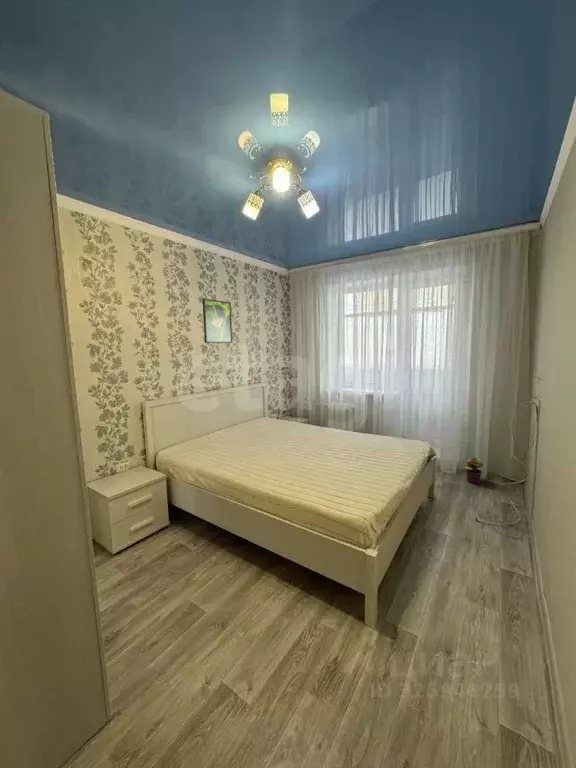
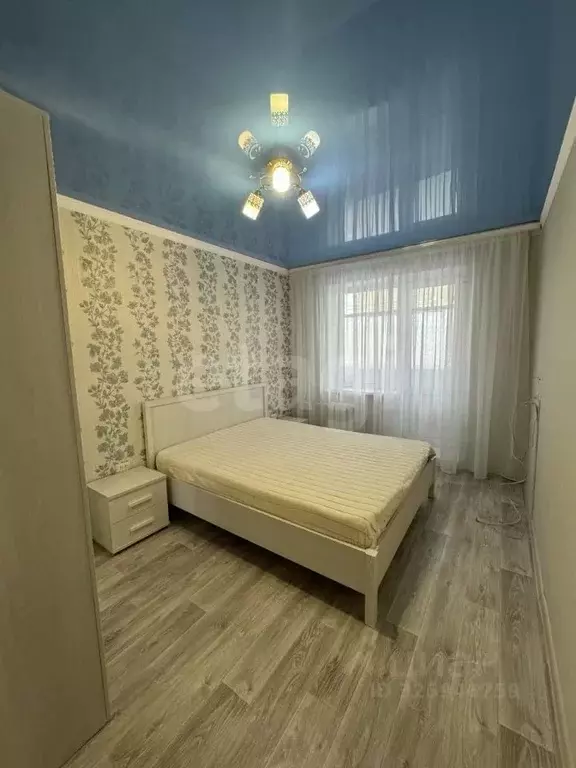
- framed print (218, 322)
- potted plant (473, 468)
